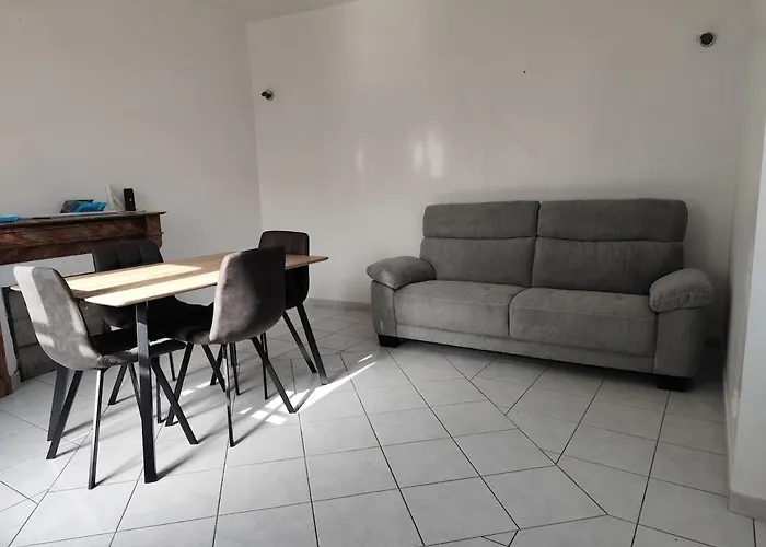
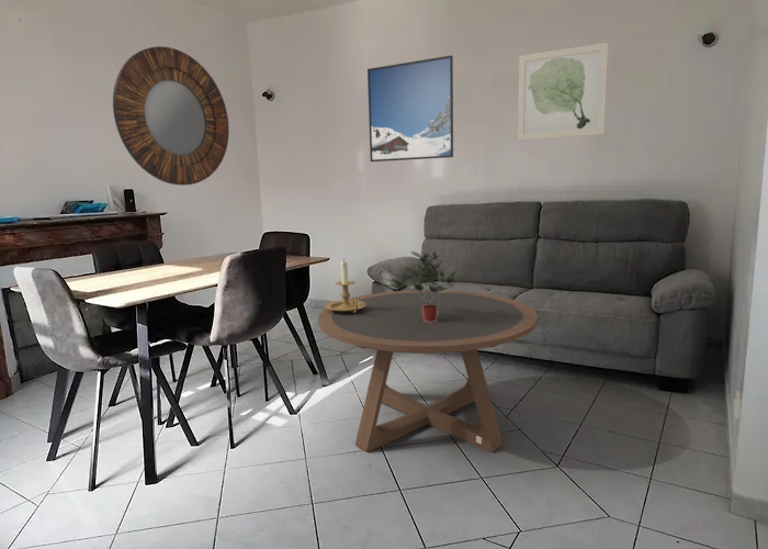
+ home mirror (177, 117)
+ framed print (408, 111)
+ coffee table (426, 352)
+ wall art (561, 93)
+ potted plant (425, 283)
+ candle holder (345, 284)
